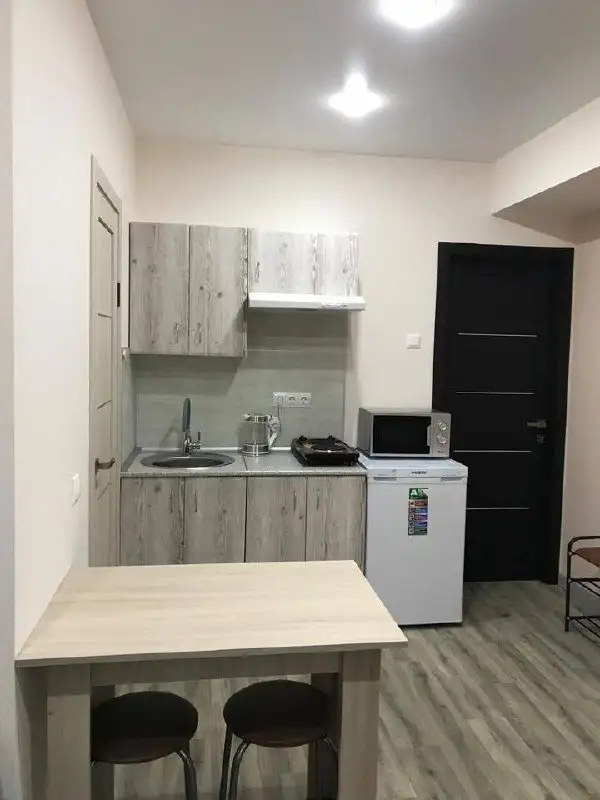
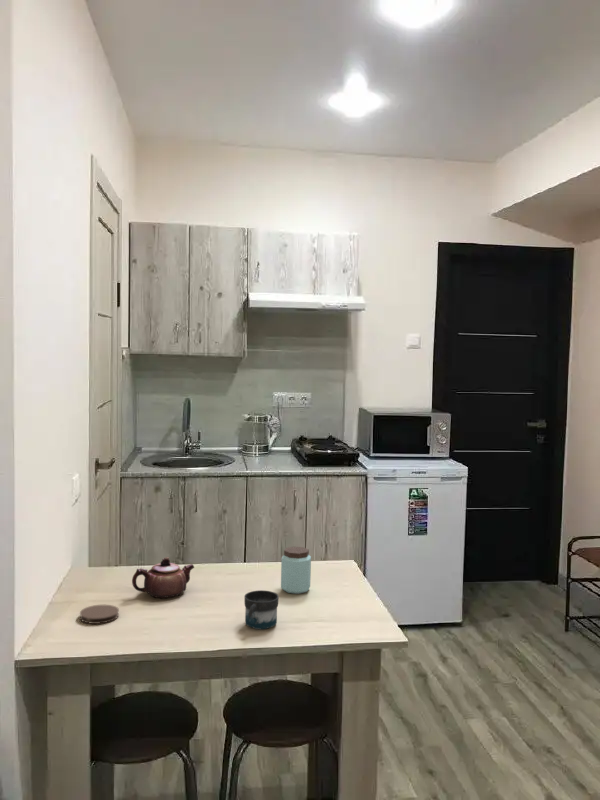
+ peanut butter (296, 569)
+ teapot (163, 575)
+ coaster (99, 613)
+ mug (261, 611)
